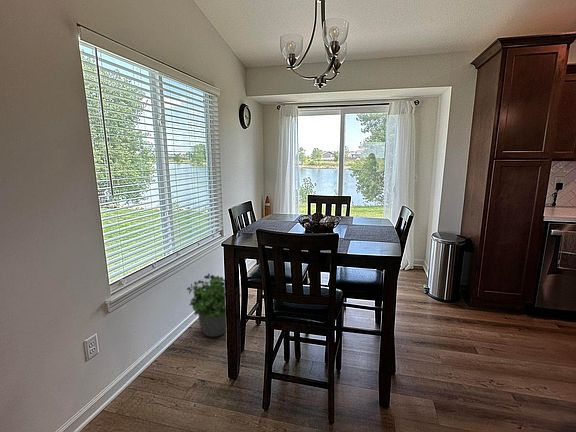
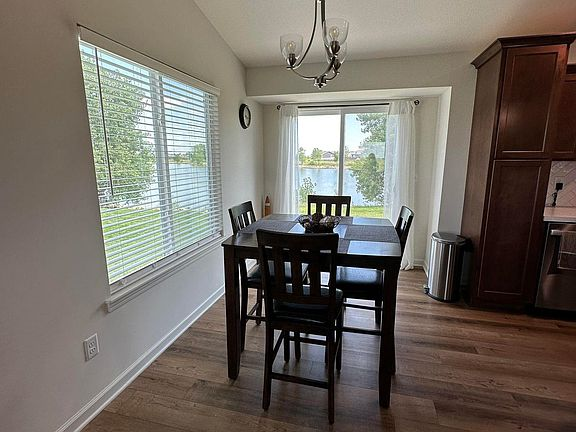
- potted plant (215, 303)
